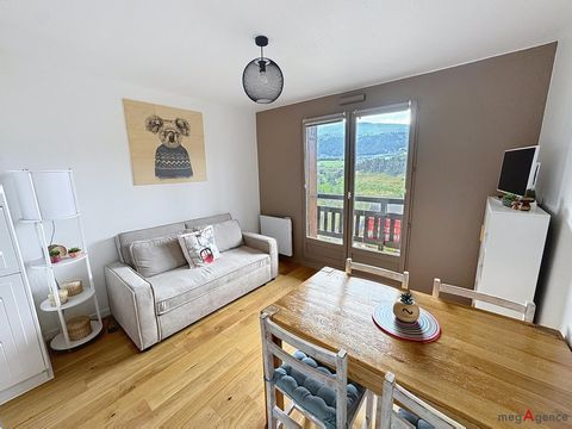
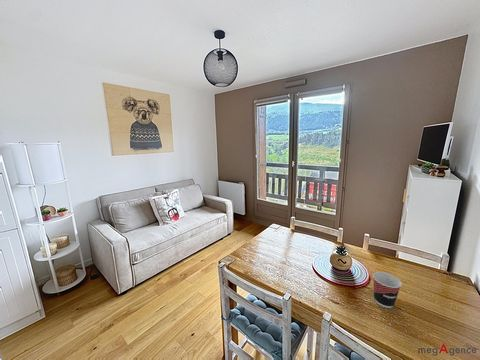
+ cup (385, 290)
